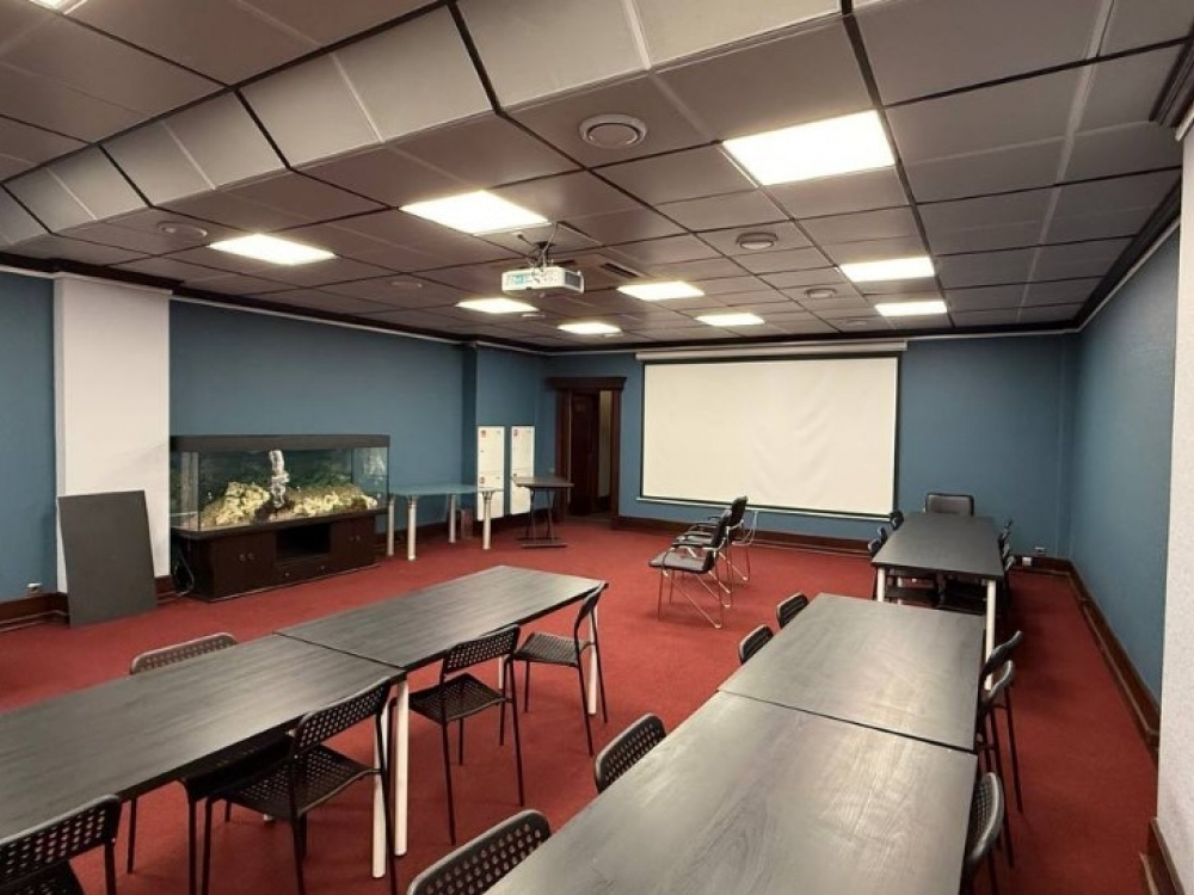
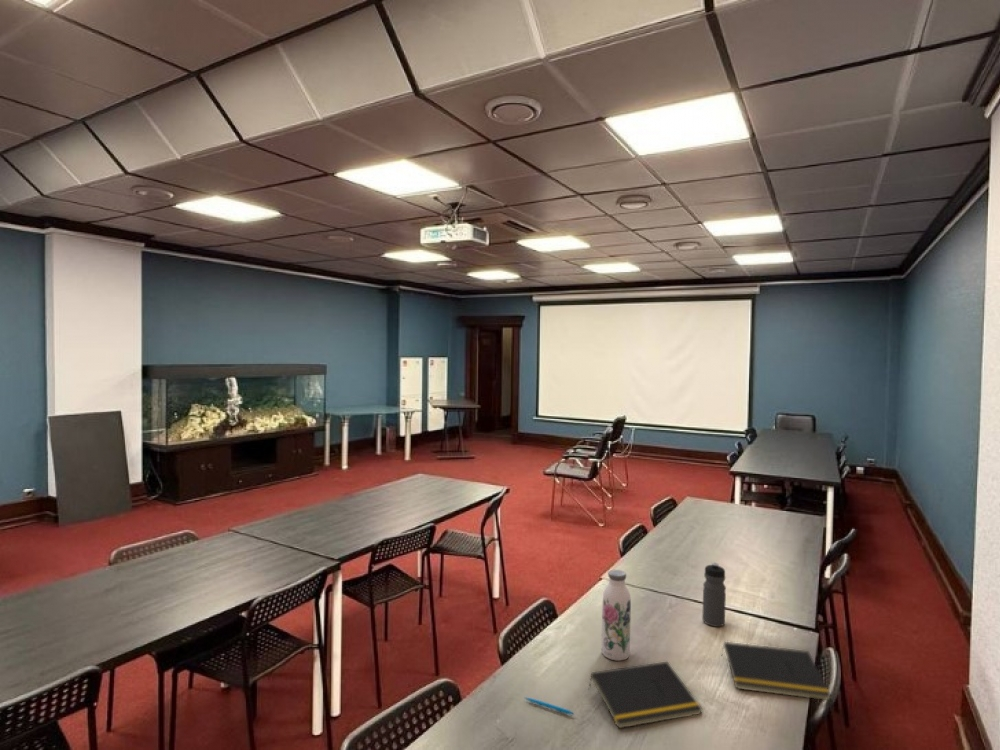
+ water bottle (616, 612)
+ notepad (773, 669)
+ pen (548, 705)
+ notepad (644, 692)
+ water bottle (714, 592)
